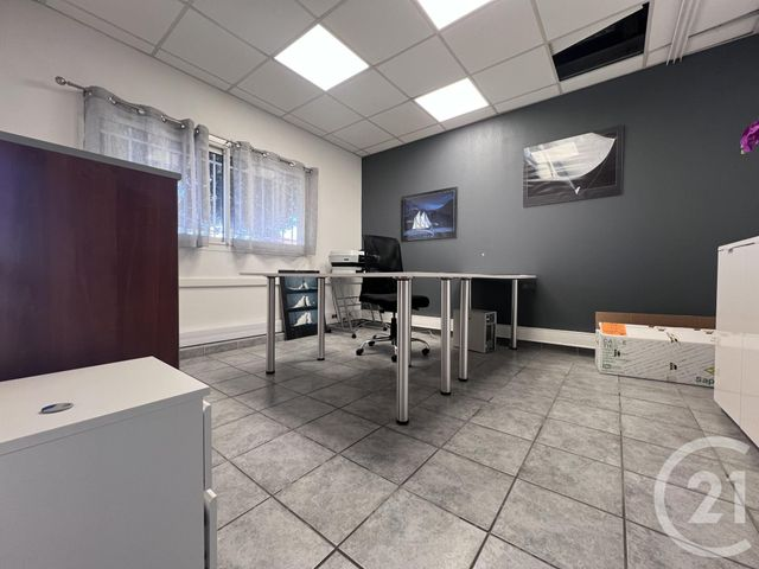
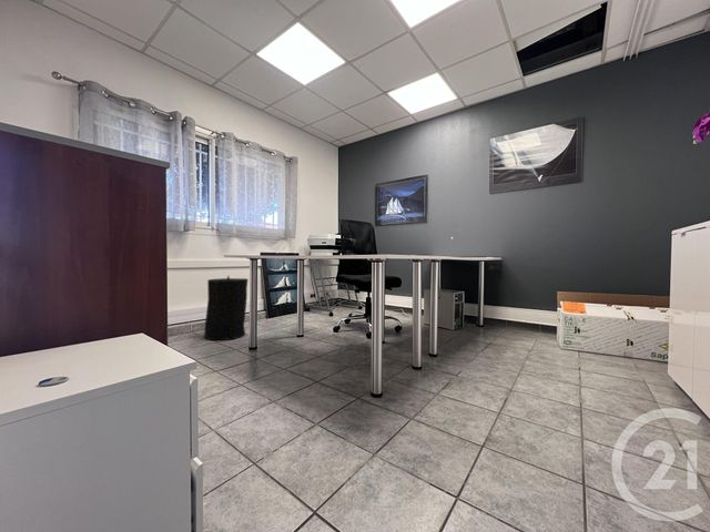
+ trash can (226, 305)
